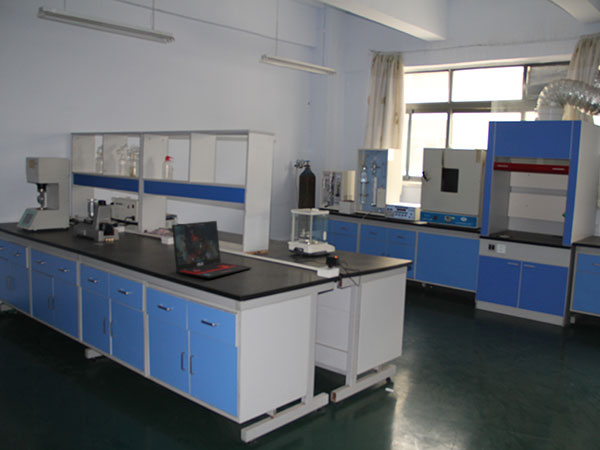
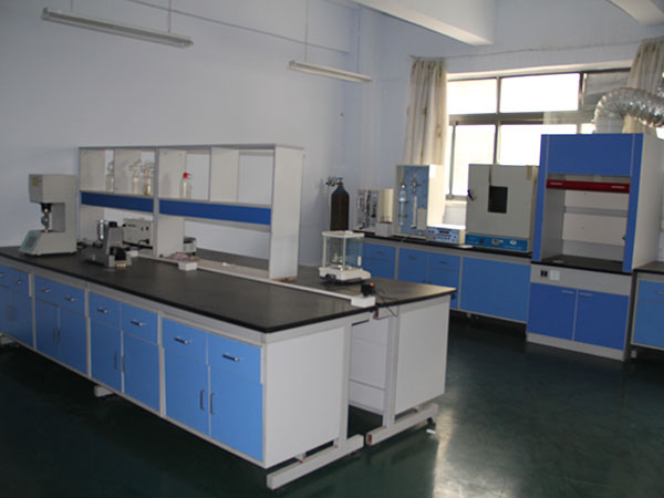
- laptop (213, 248)
